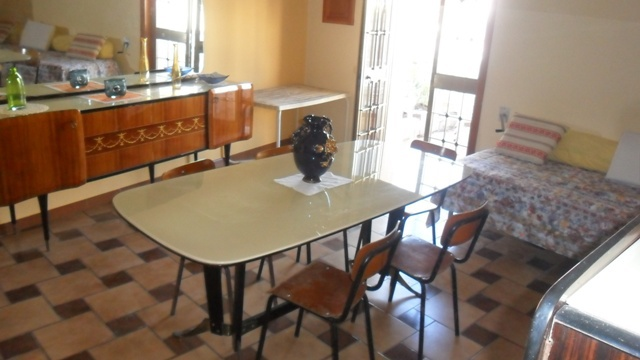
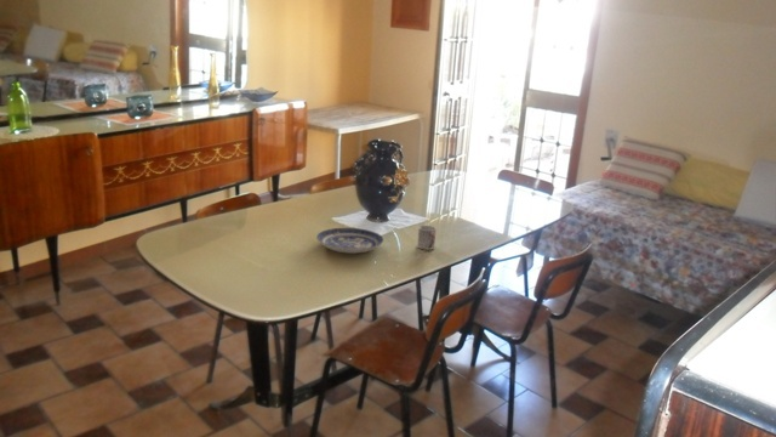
+ plate (349, 242)
+ cup (428, 238)
